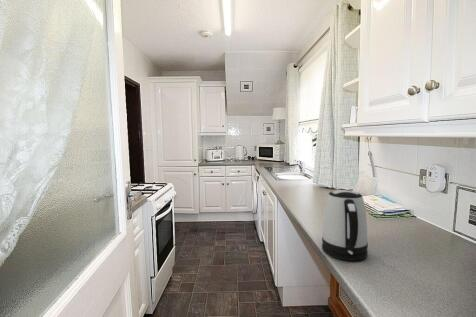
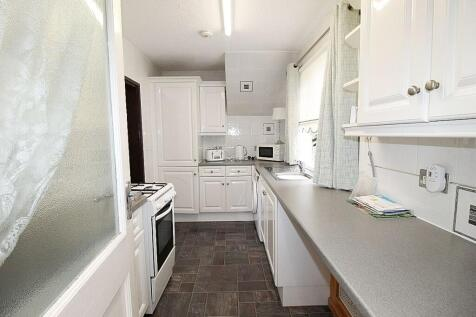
- kettle (346, 223)
